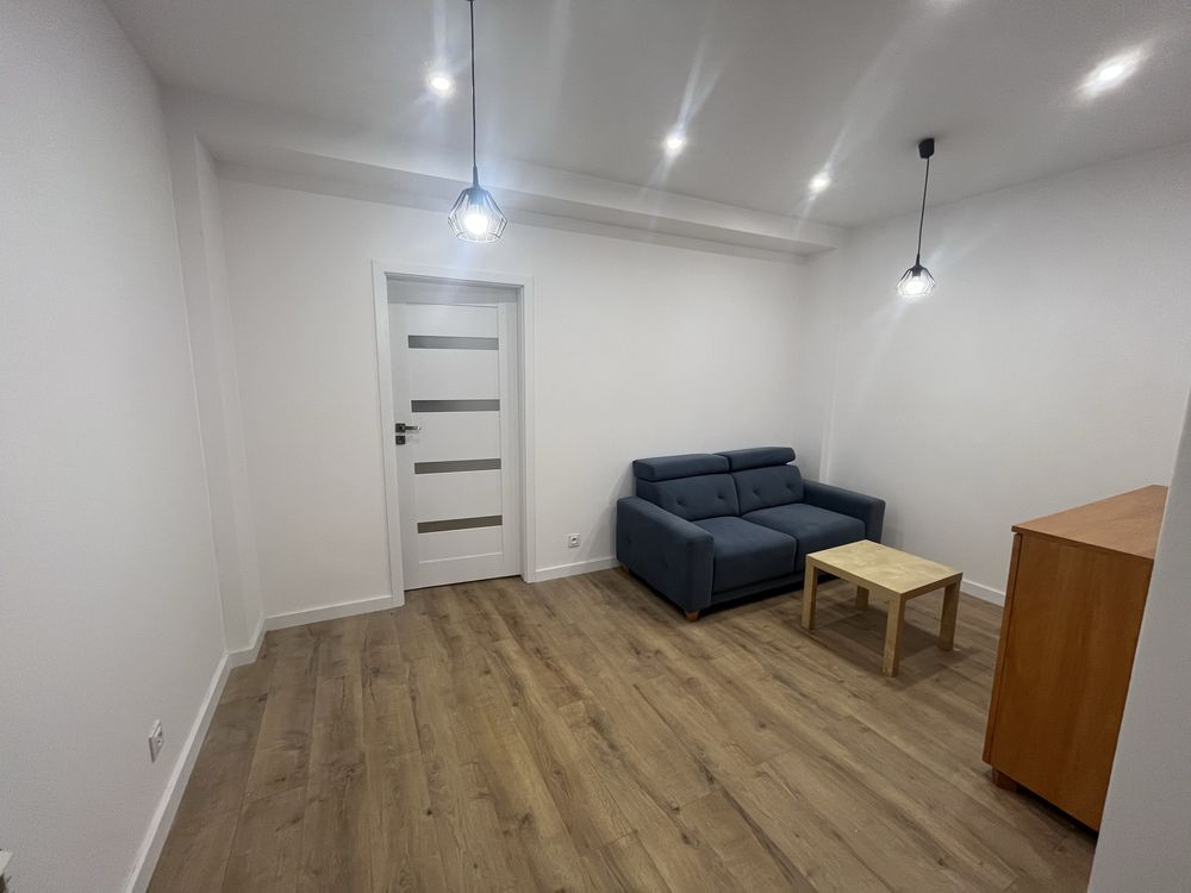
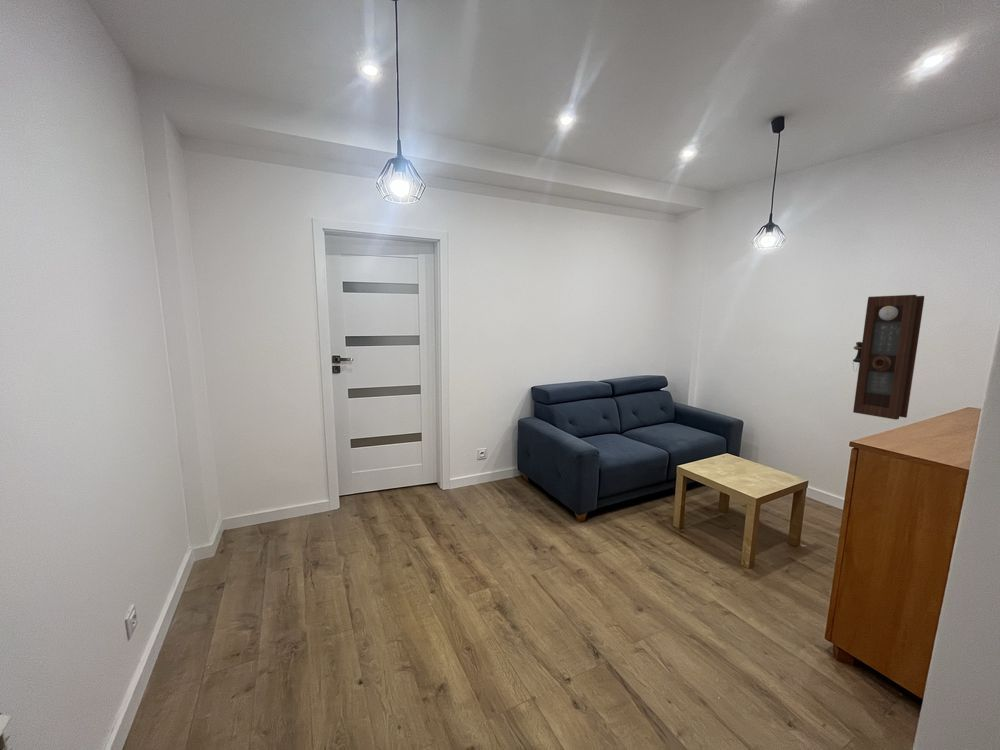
+ pendulum clock (879, 356)
